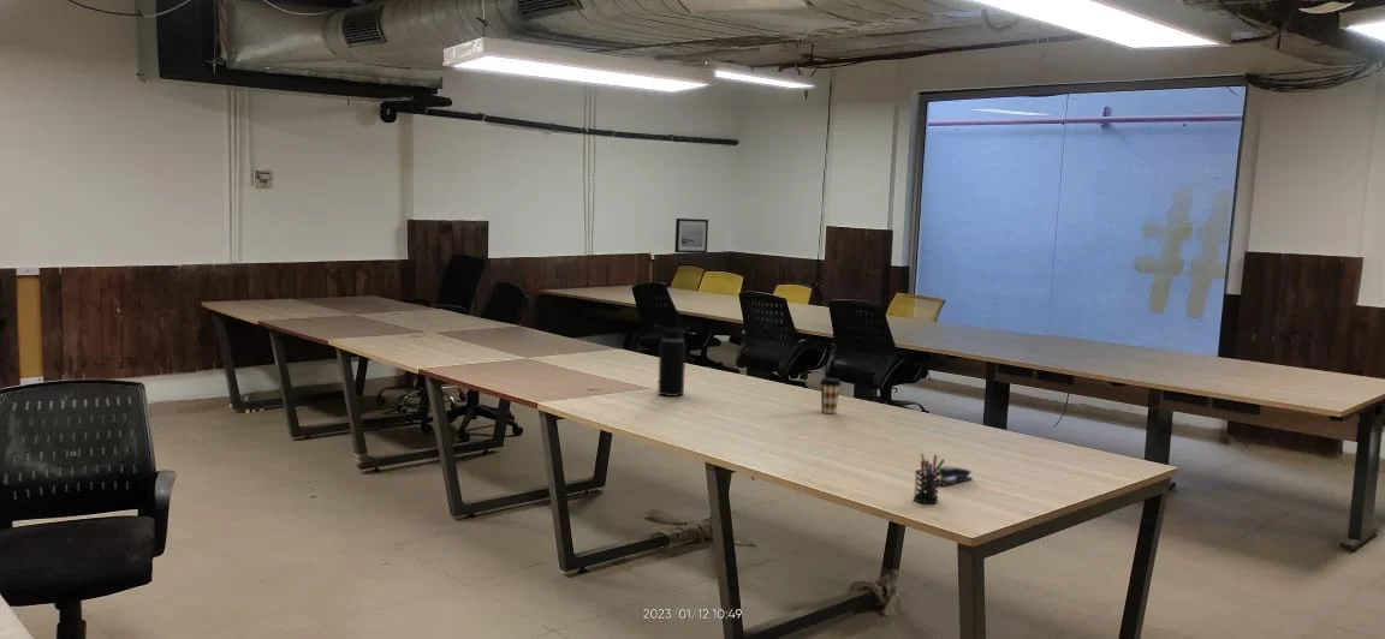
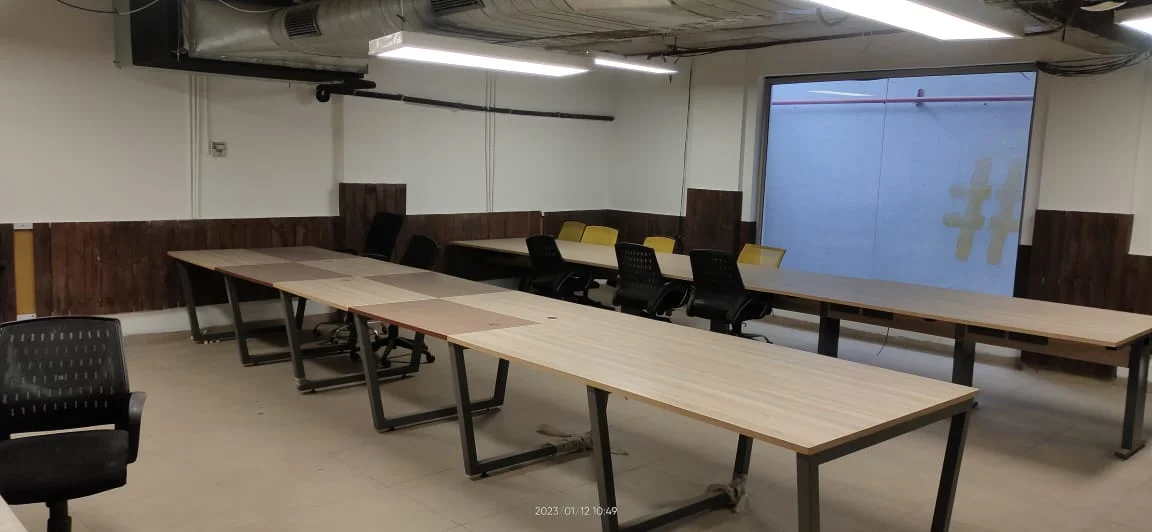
- coffee cup (830, 395)
- stapler (952, 473)
- wall art (691, 235)
- water bottle (668, 356)
- pen holder (929, 476)
